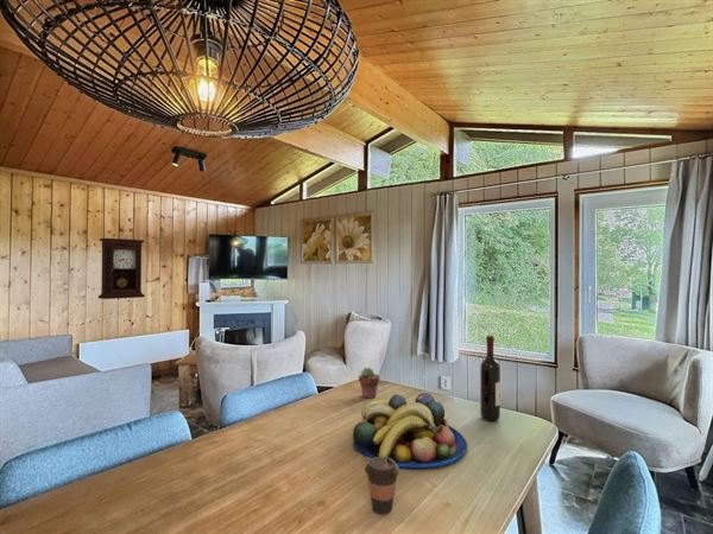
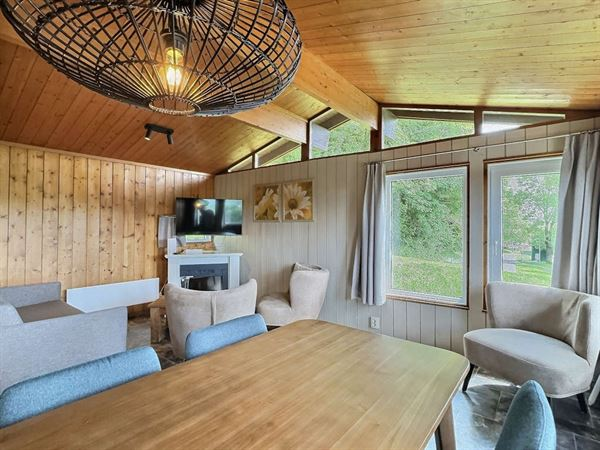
- pendulum clock (122, 268)
- fruit bowl (409, 420)
- wine bottle (490, 376)
- potted succulent (368, 381)
- coffee cup (381, 485)
